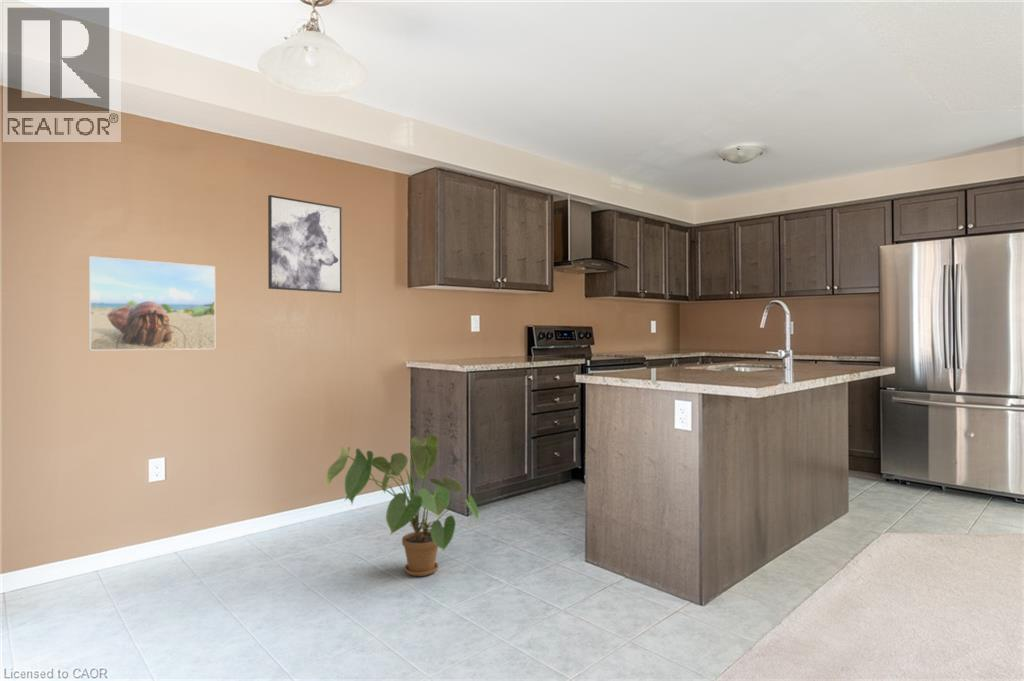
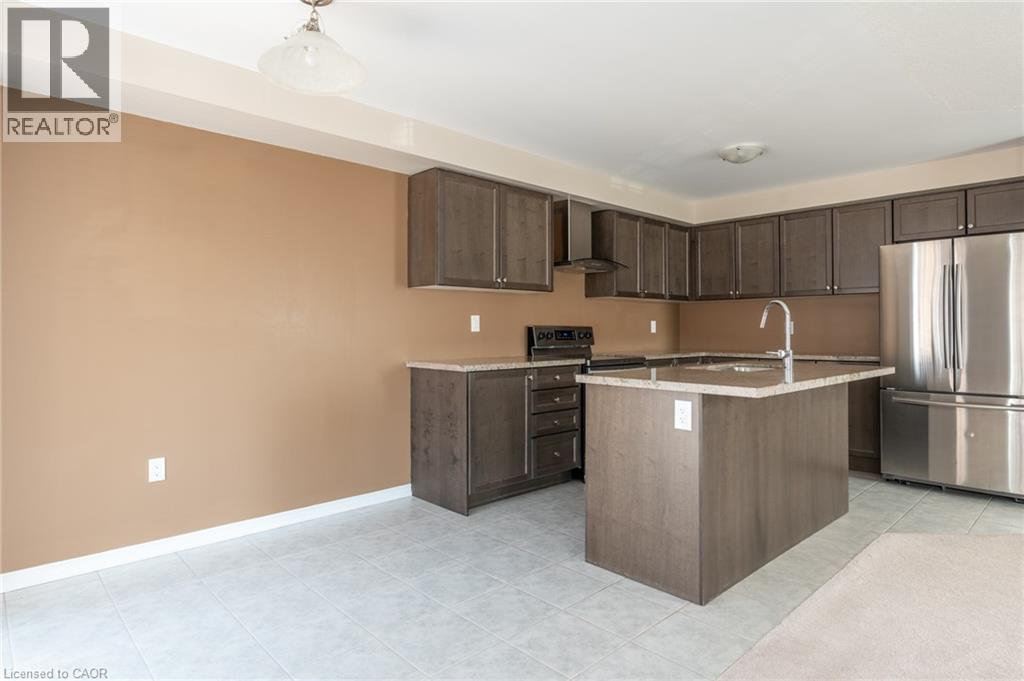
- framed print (155, 305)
- house plant (401, 504)
- wall art (306, 246)
